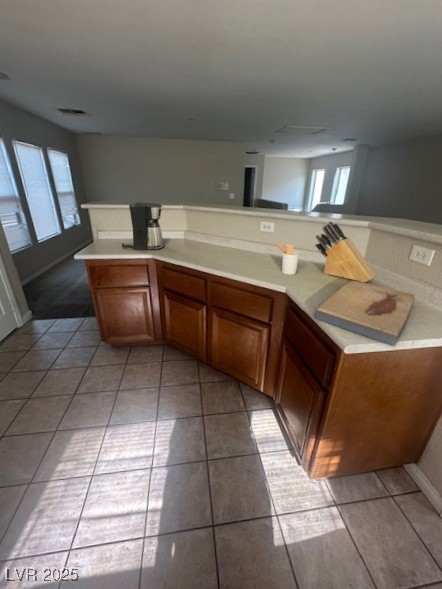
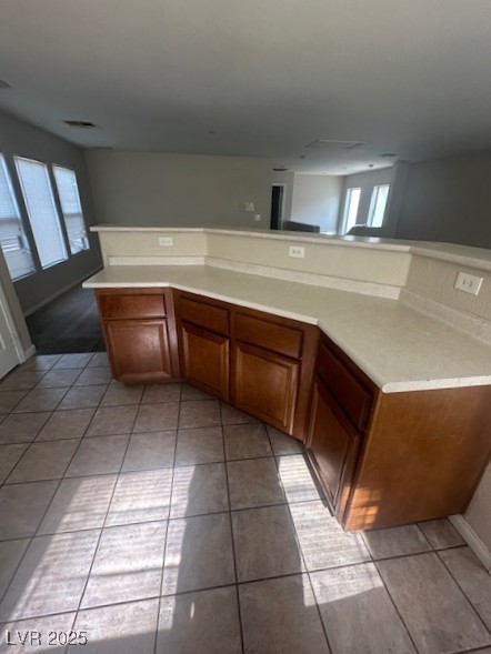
- coffee maker (143, 225)
- knife block (345, 249)
- utensil holder (286, 257)
- fish fossil (368, 305)
